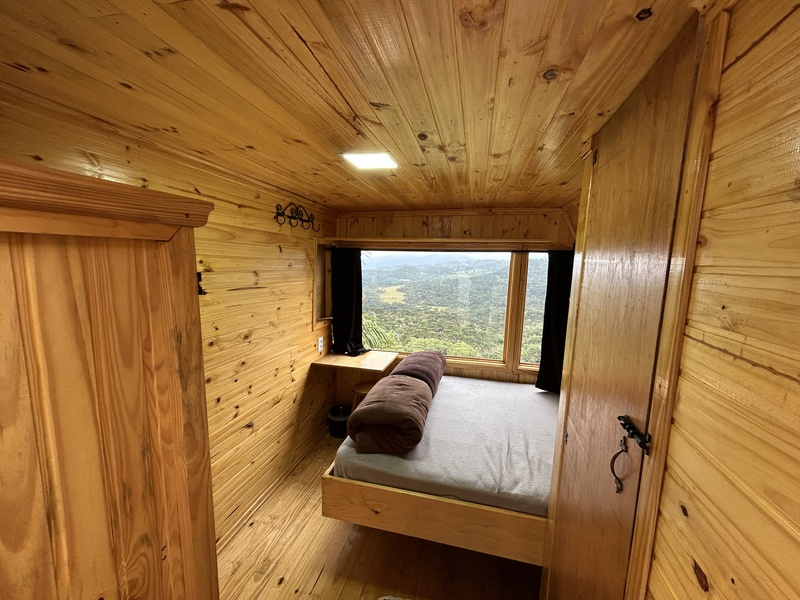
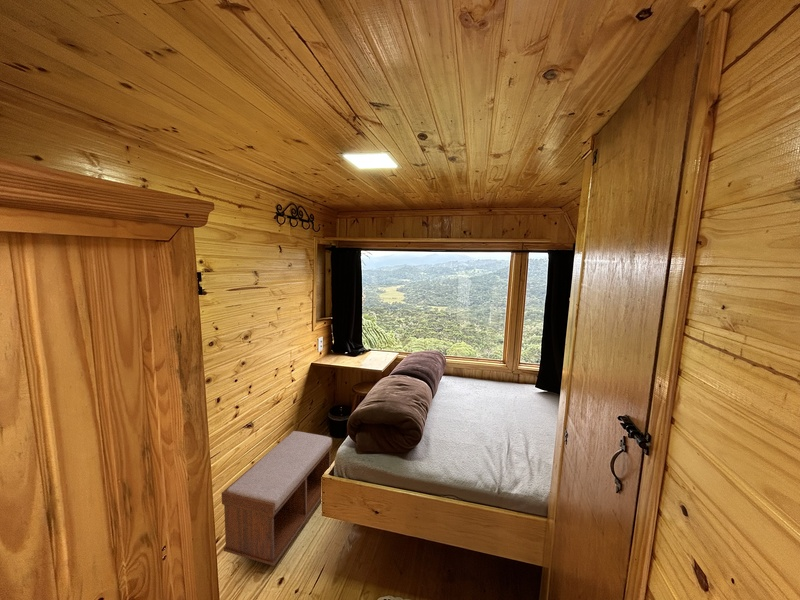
+ bench (285, 488)
